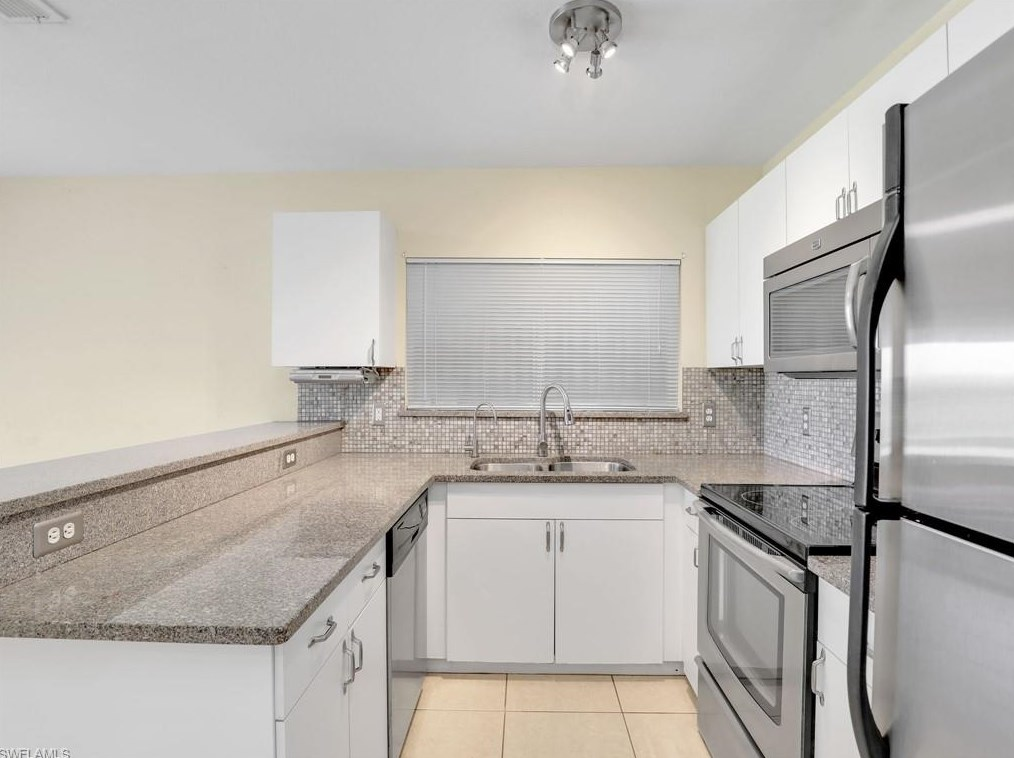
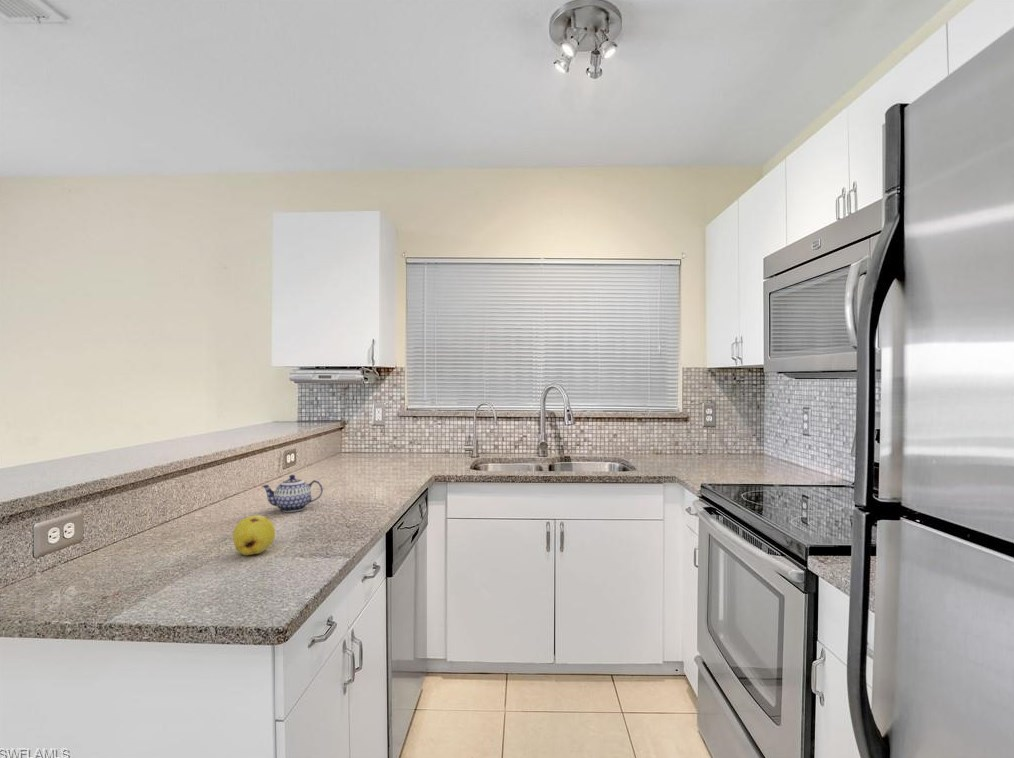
+ teapot (292, 492)
+ fruit (254, 533)
